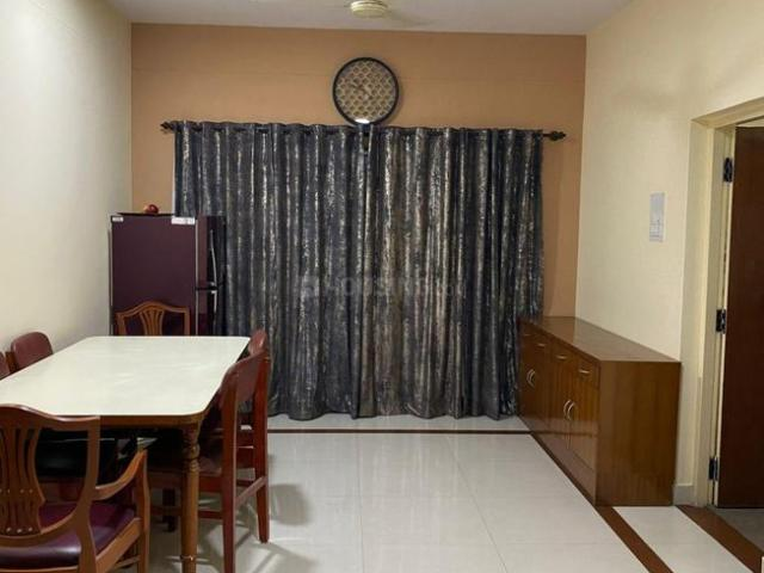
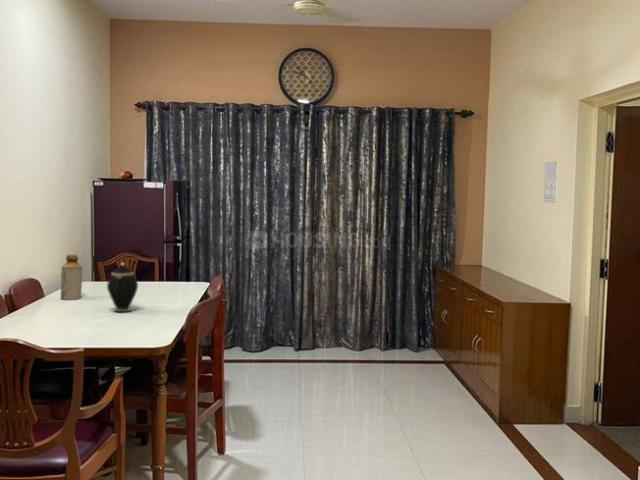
+ teapot (122, 286)
+ bottle (71, 276)
